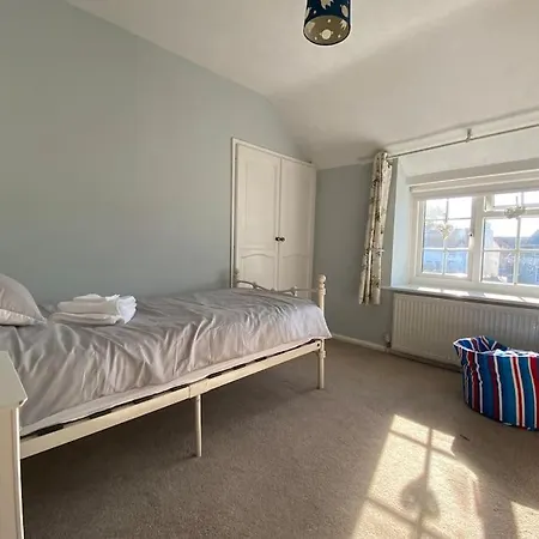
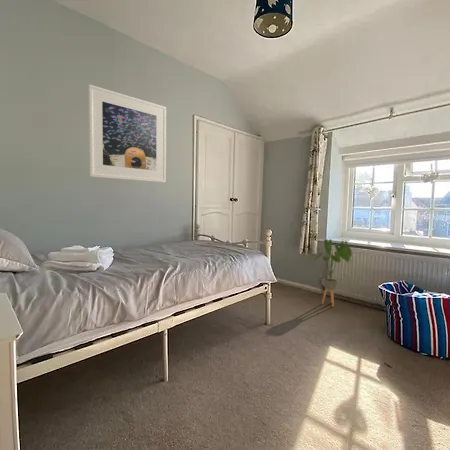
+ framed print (131, 138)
+ house plant (333, 270)
